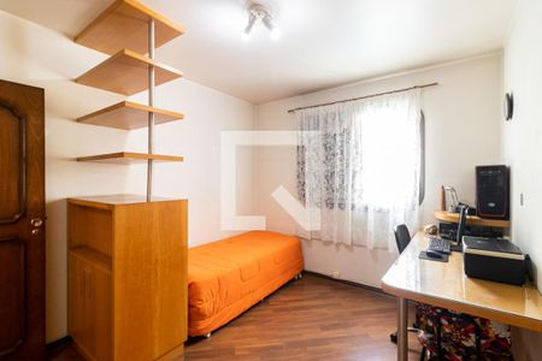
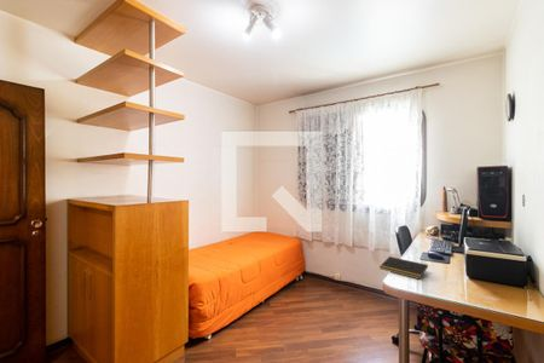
+ notepad (403, 266)
